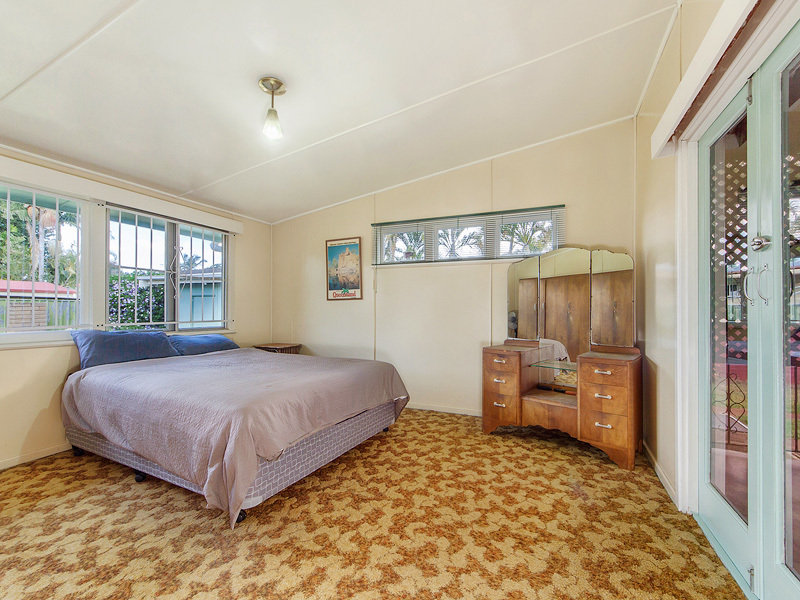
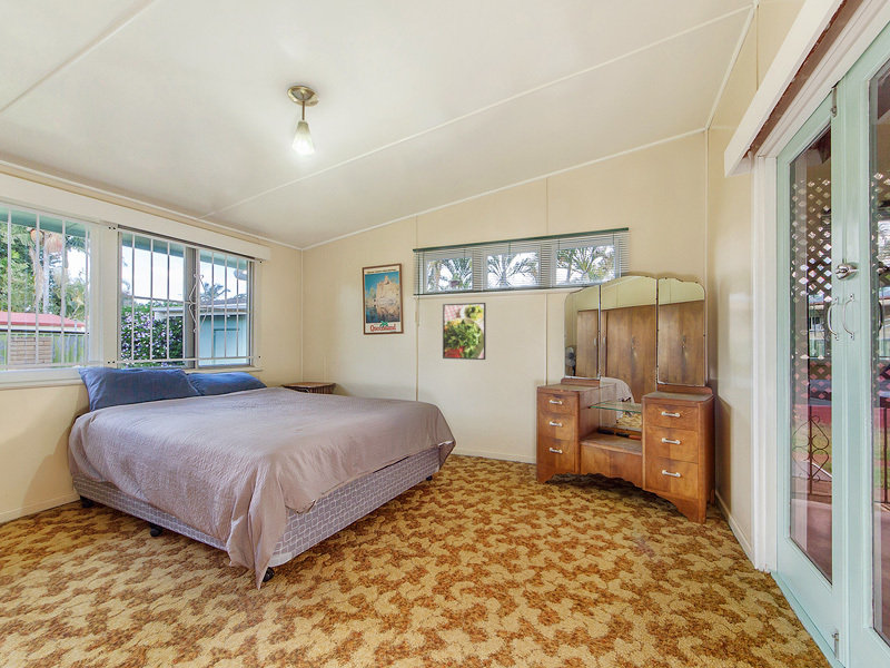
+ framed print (463, 331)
